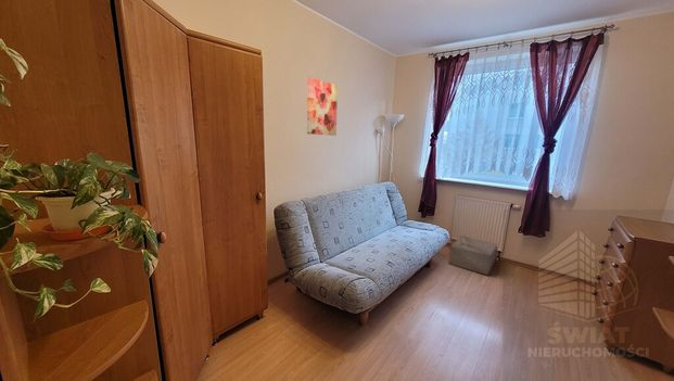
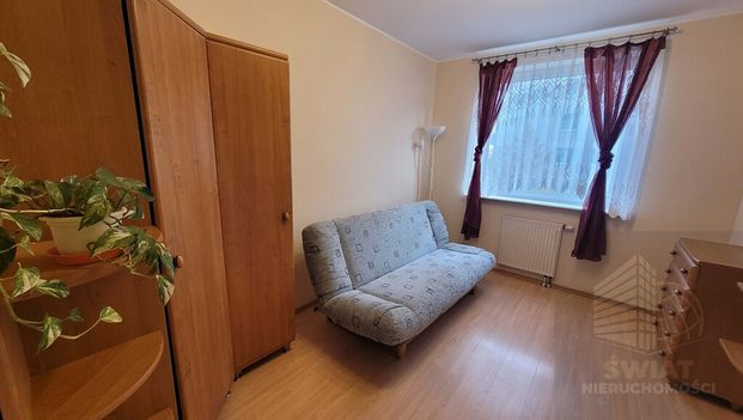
- wall art (322, 109)
- cardboard box (473, 253)
